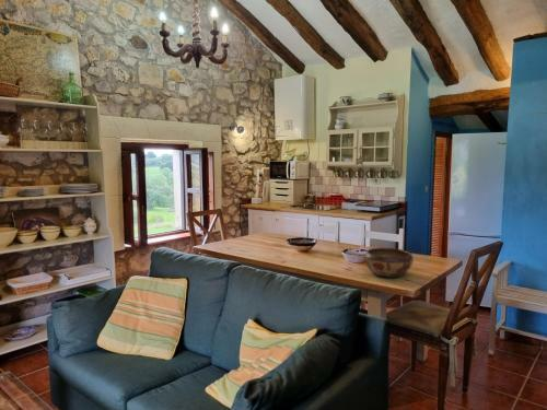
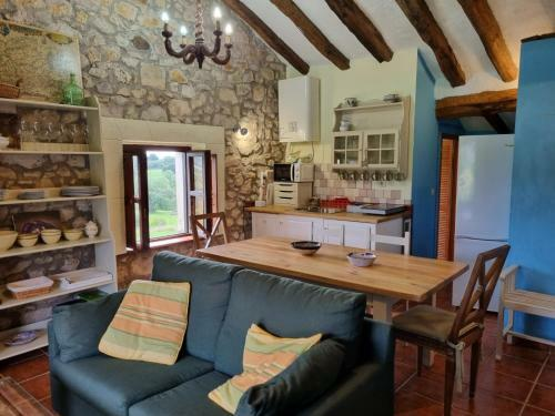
- decorative bowl (387, 262)
